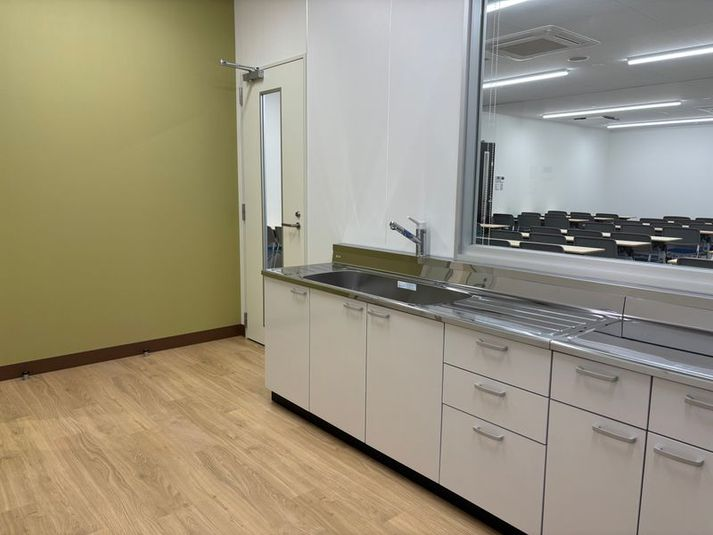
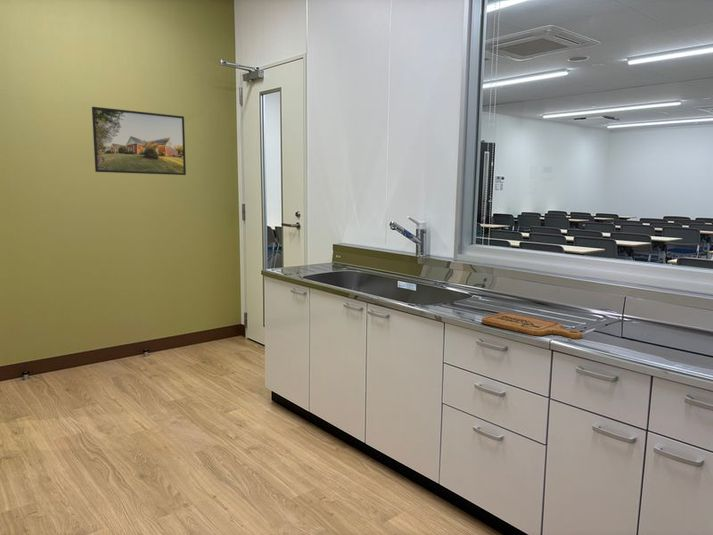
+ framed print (141, 143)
+ cutting board (533, 325)
